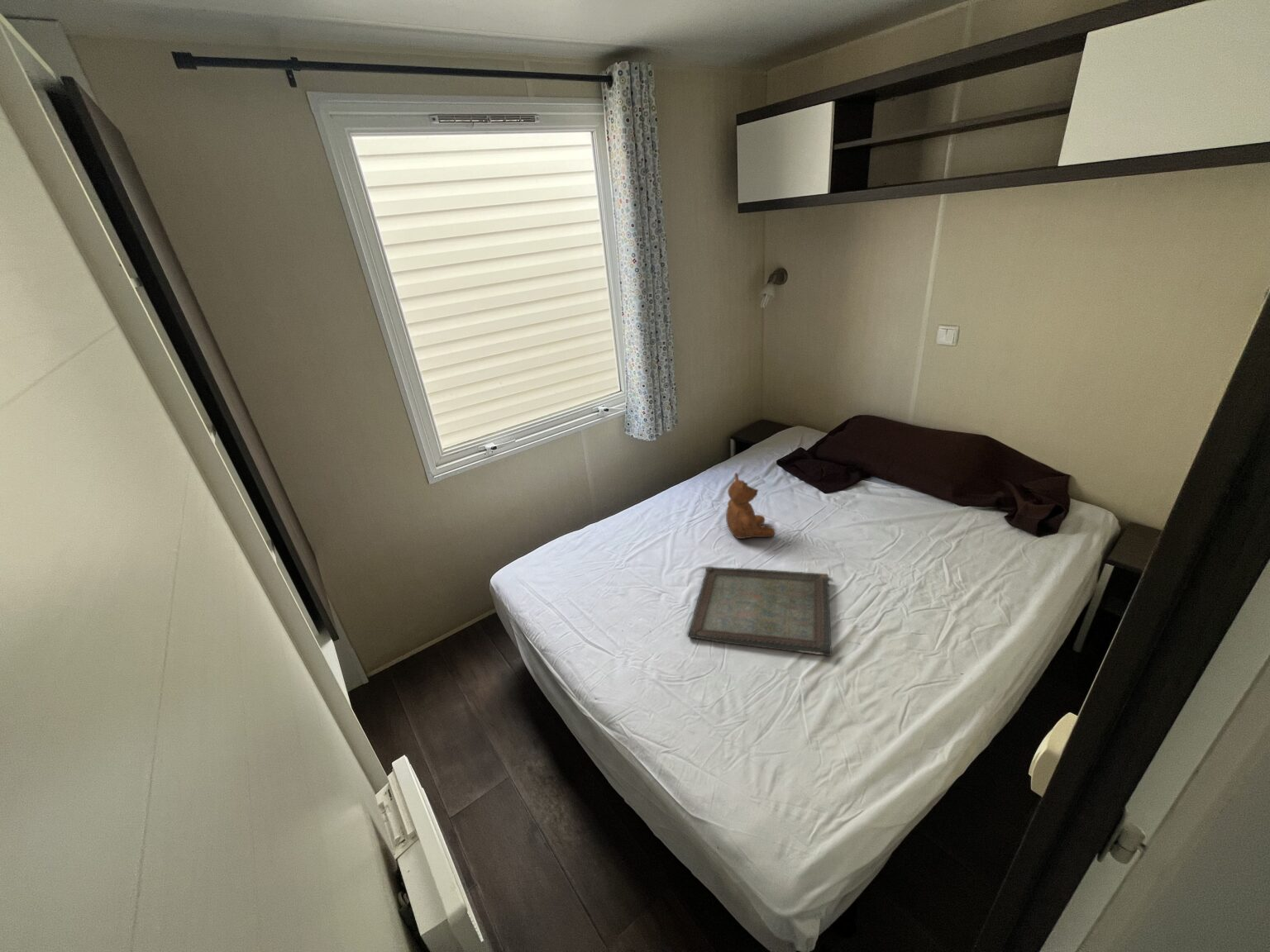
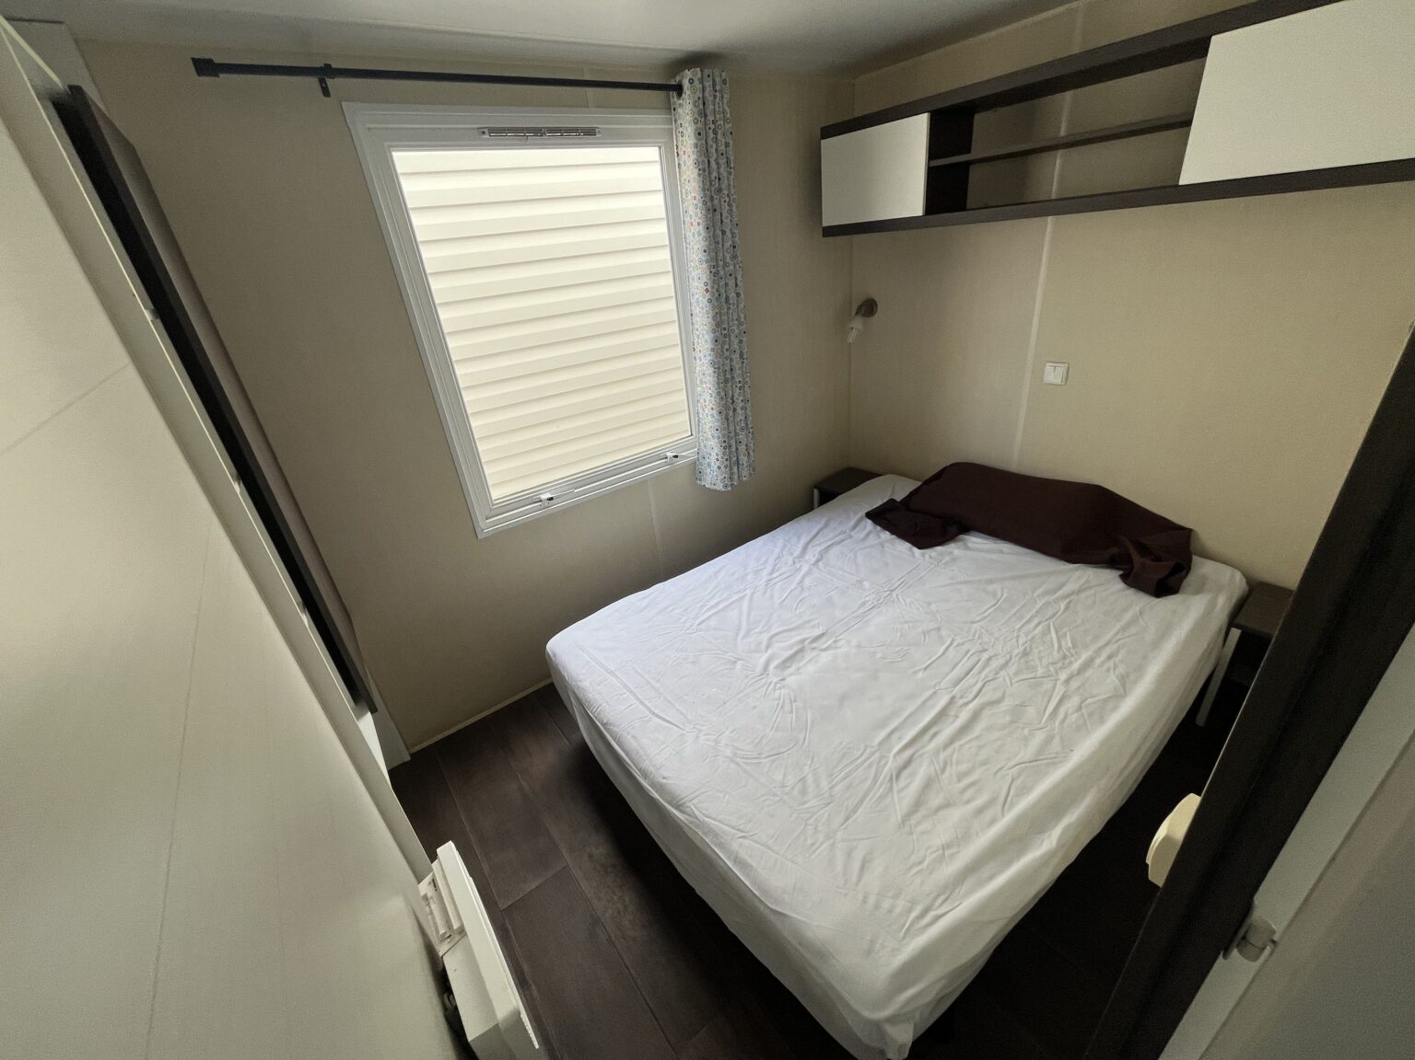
- teddy bear (749, 505)
- serving tray (762, 604)
